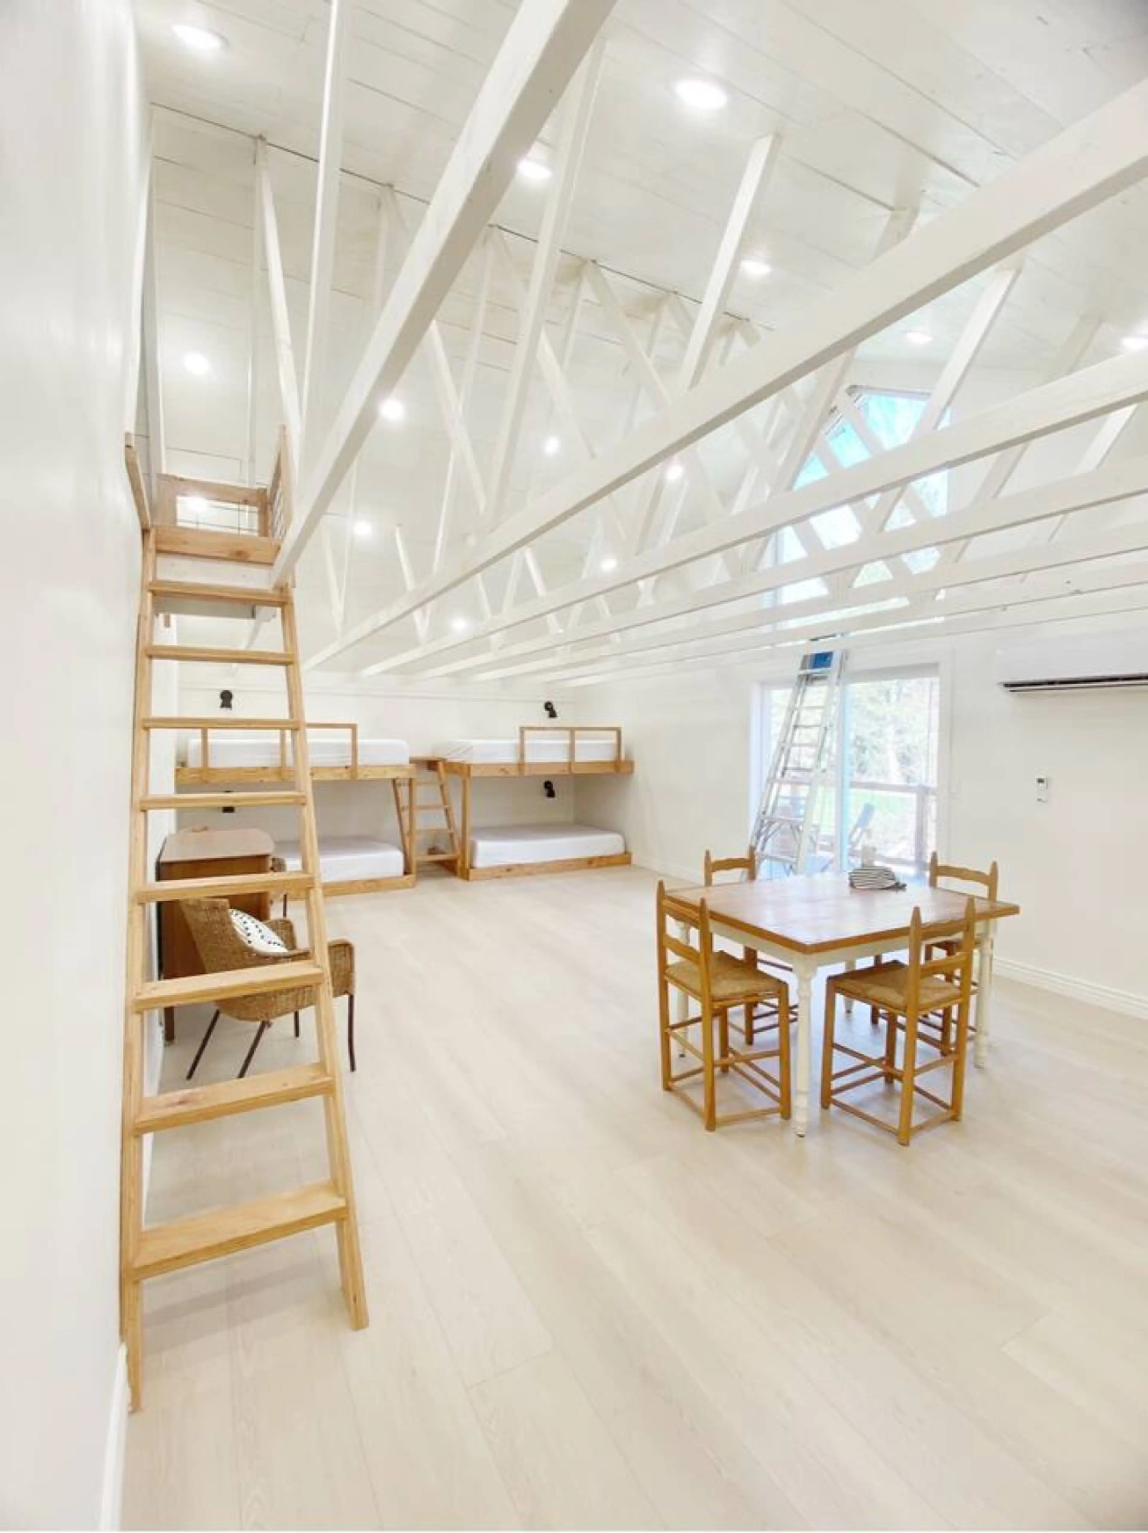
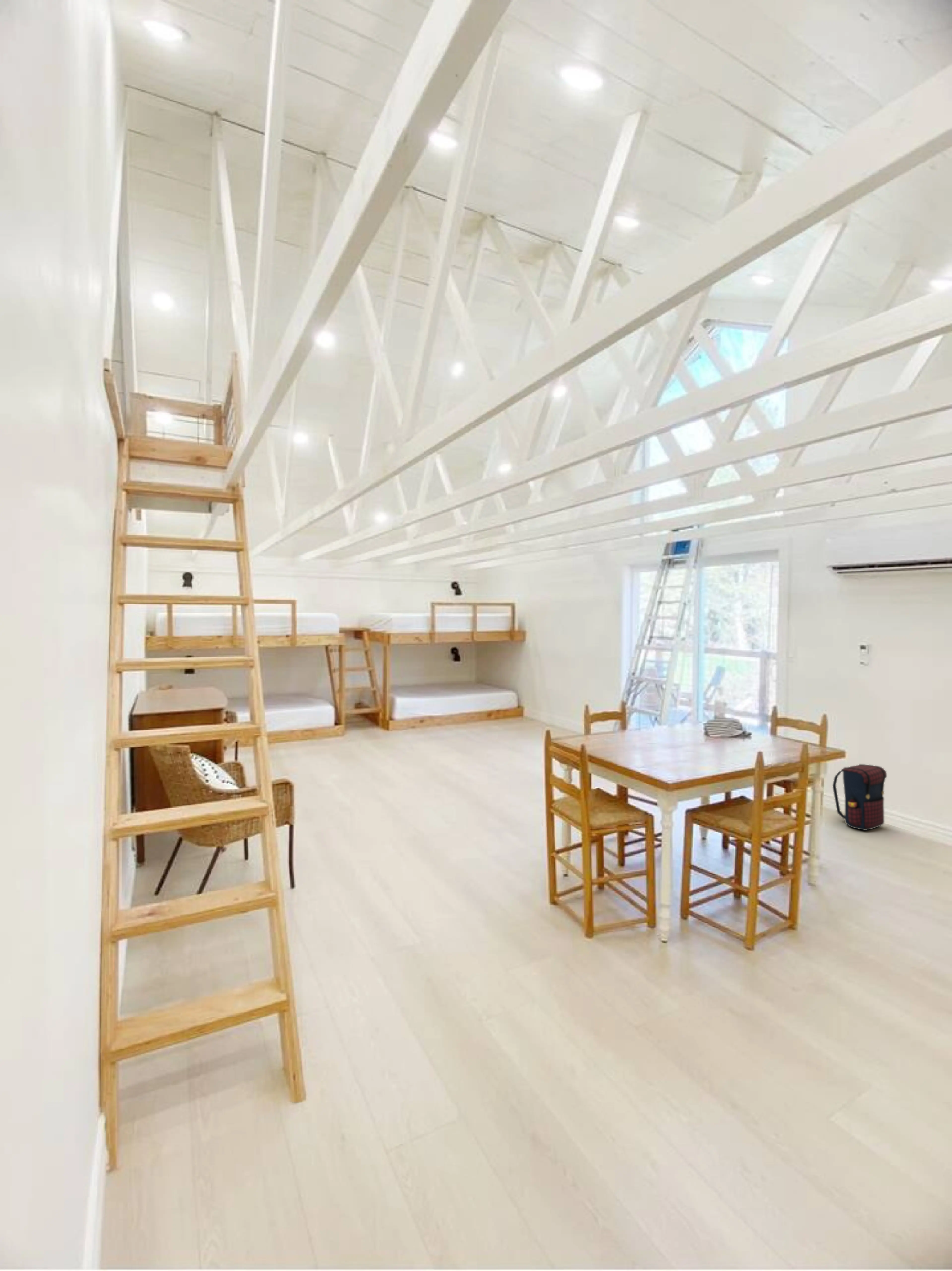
+ satchel (858, 795)
